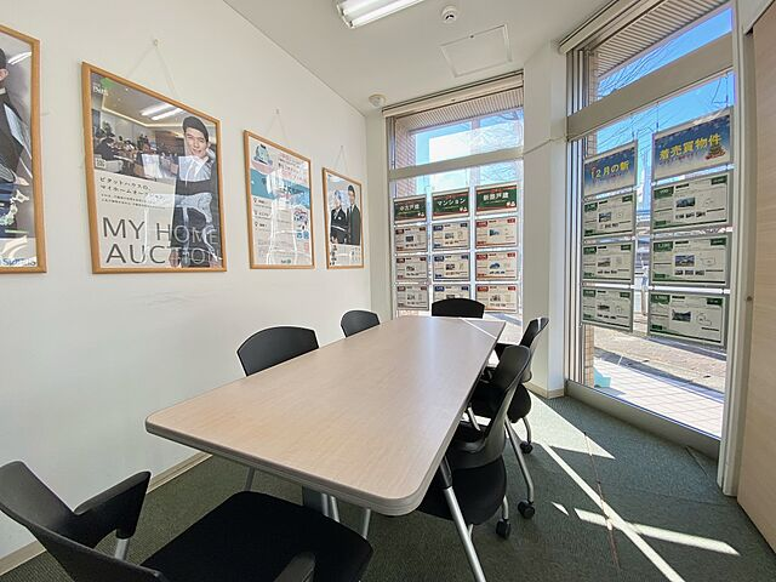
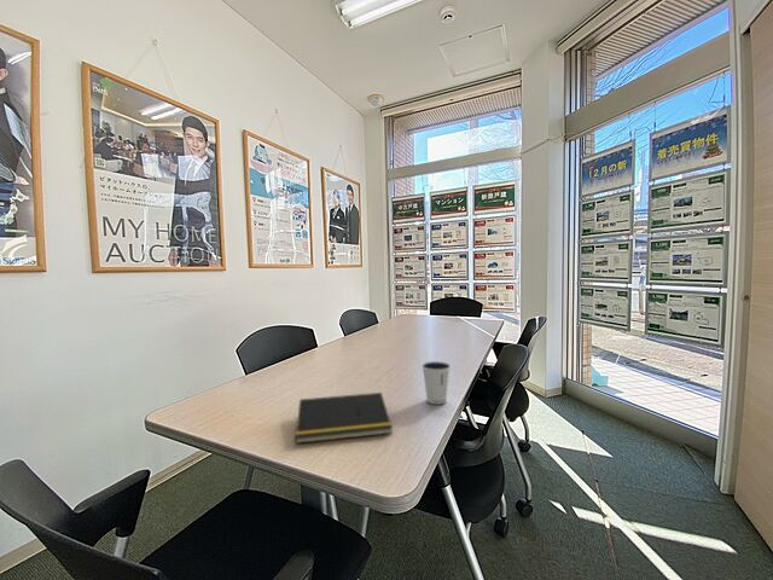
+ notepad (343, 414)
+ dixie cup (436, 383)
